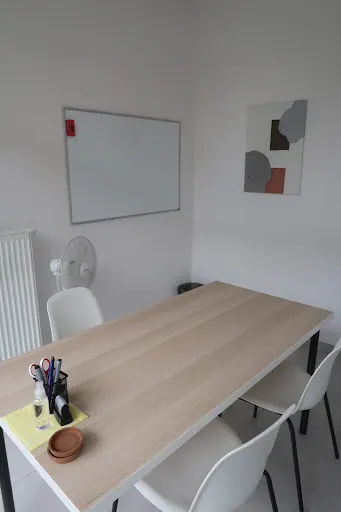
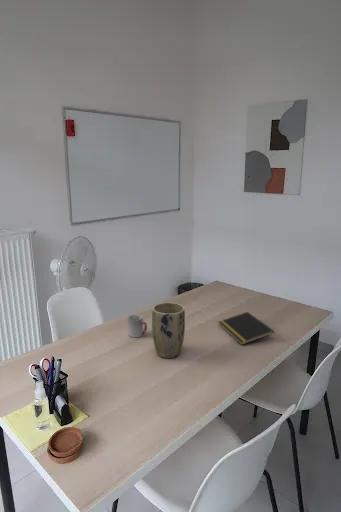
+ notepad (244, 327)
+ cup (138, 326)
+ plant pot (168, 330)
